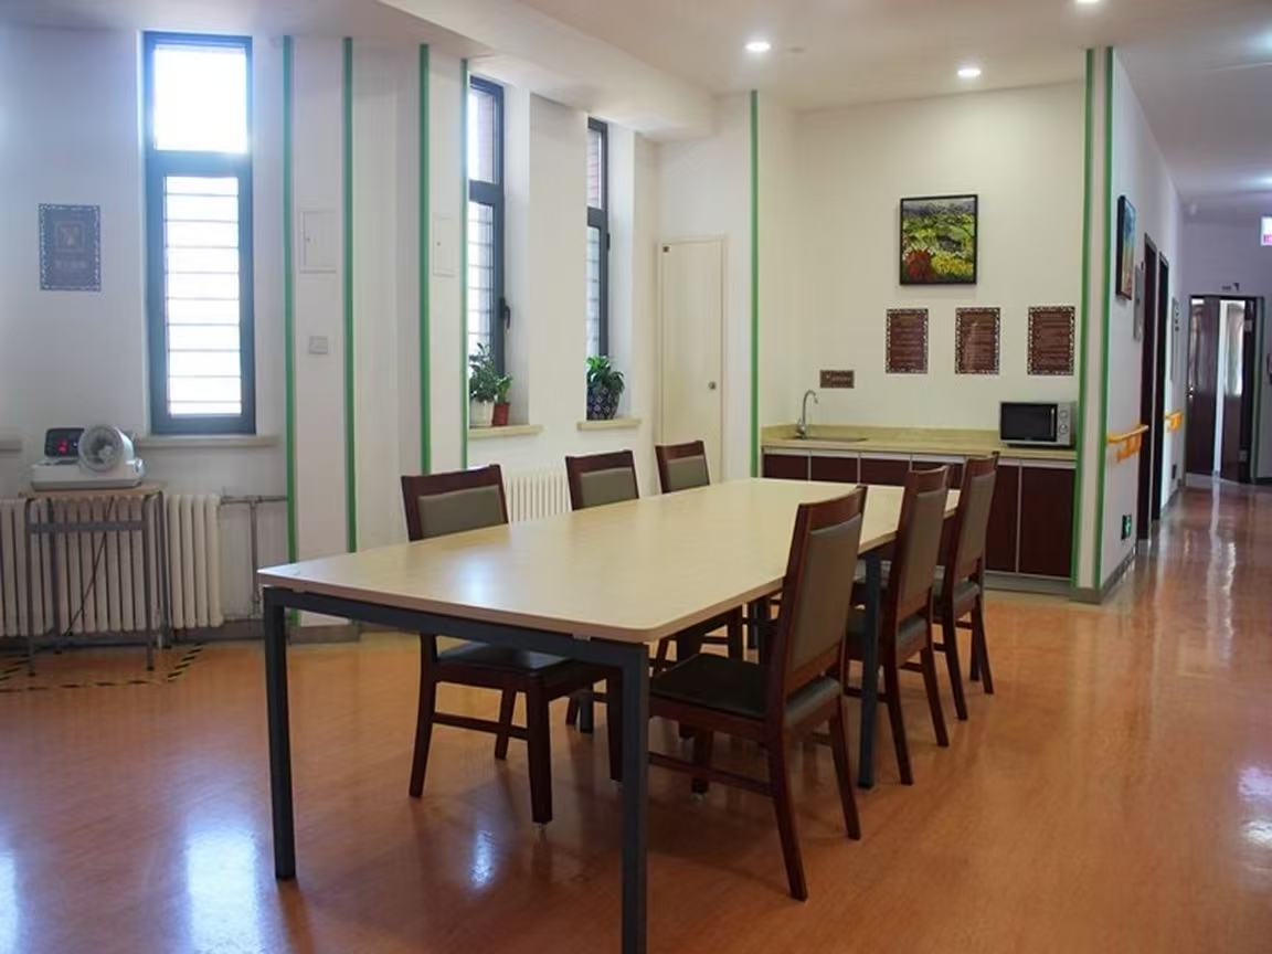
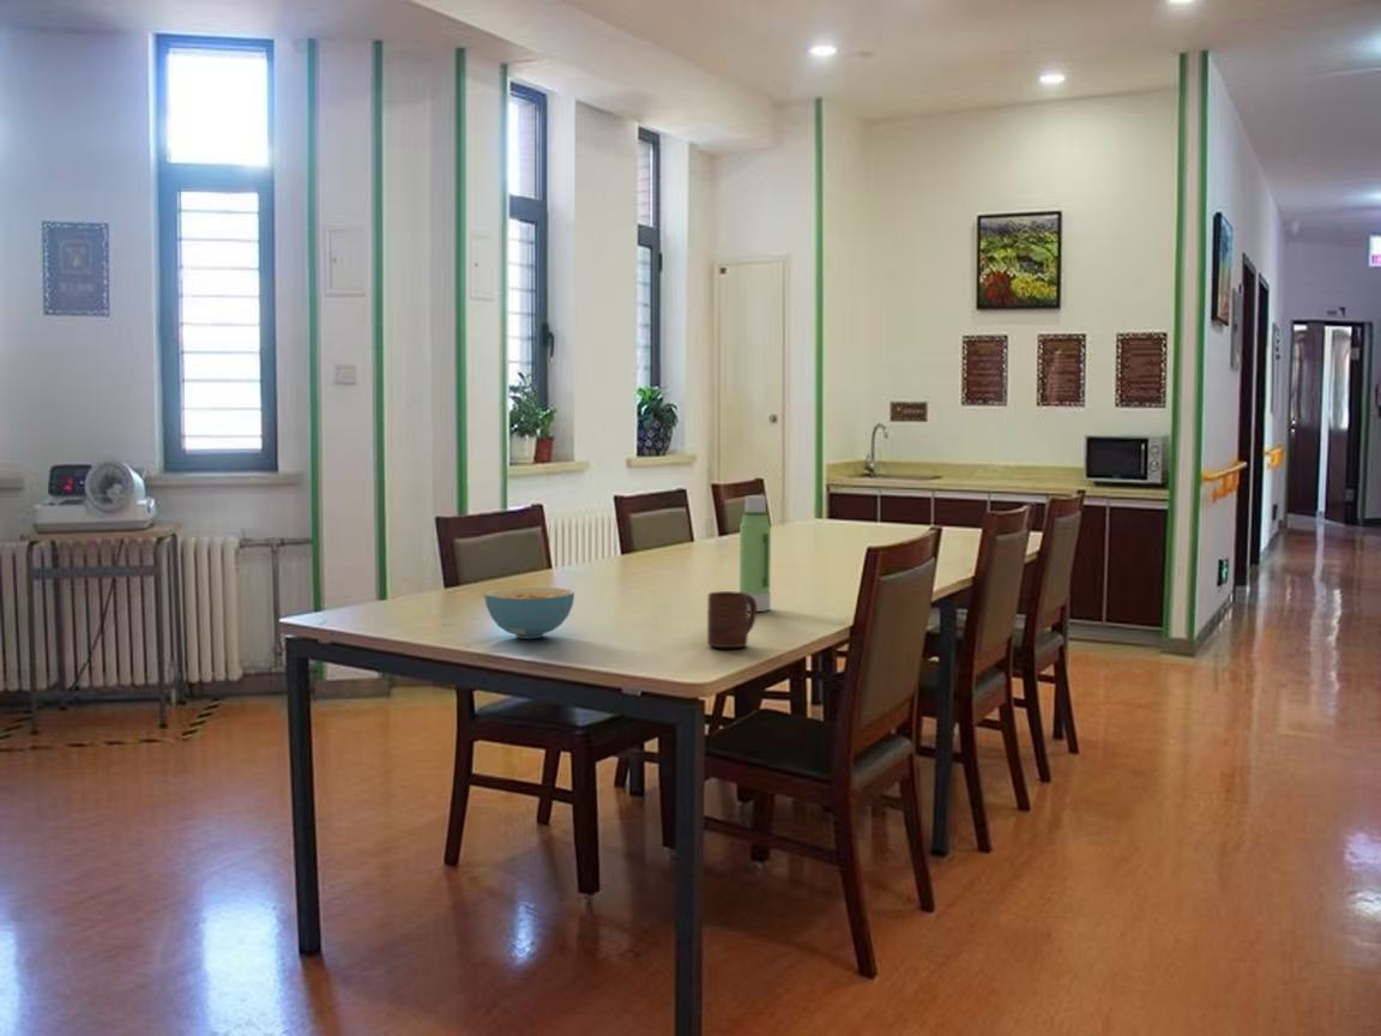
+ water bottle (754, 553)
+ cup (730, 619)
+ cereal bowl (529, 614)
